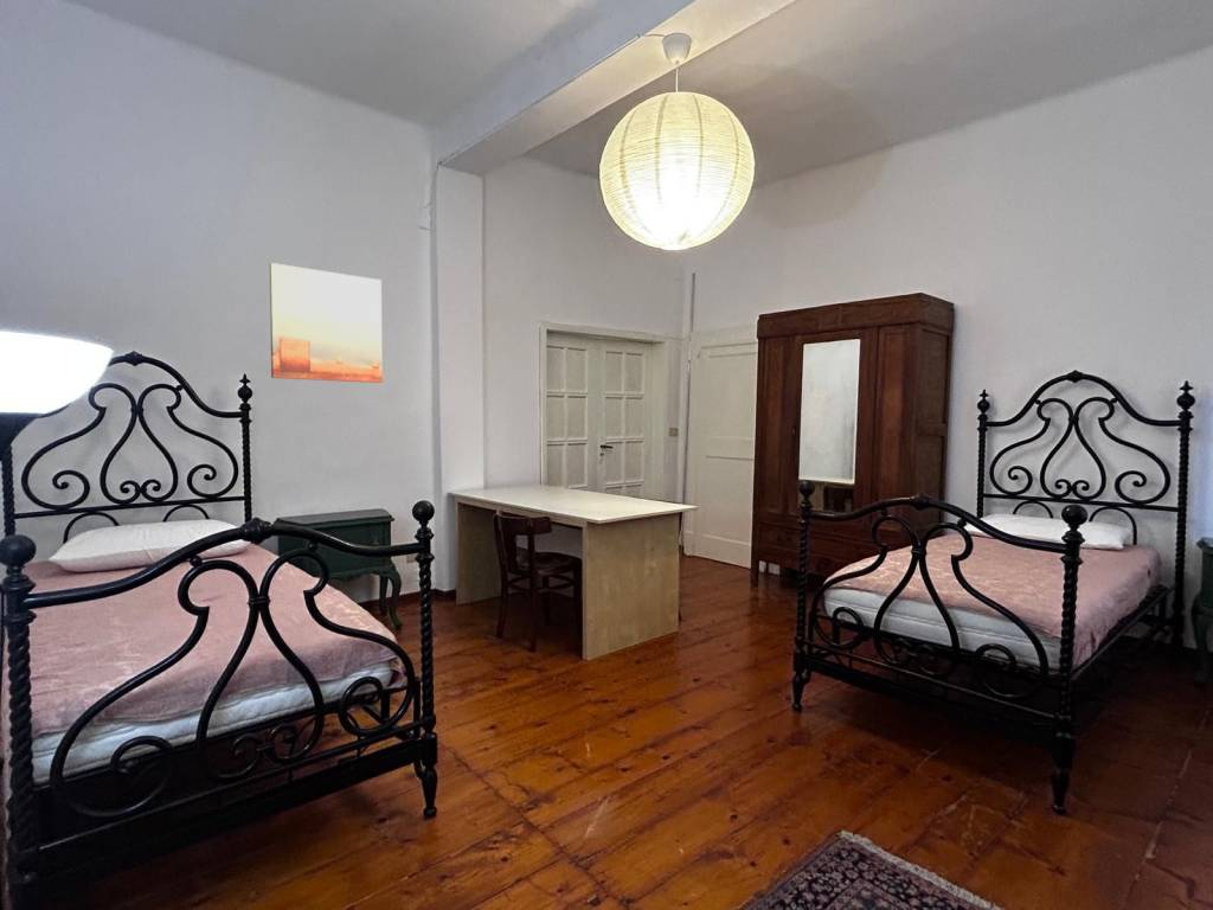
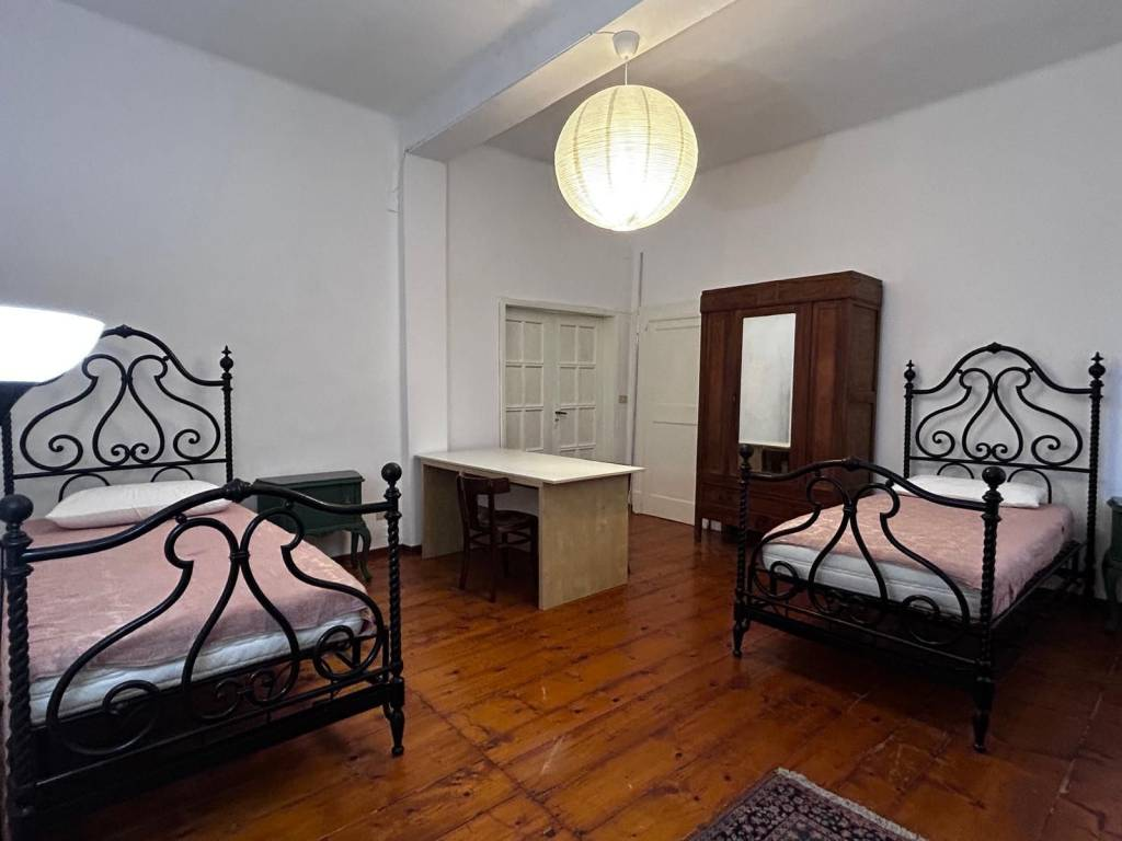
- wall art (328, 326)
